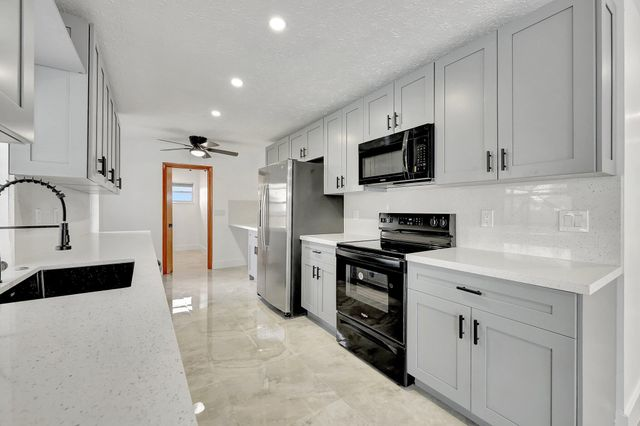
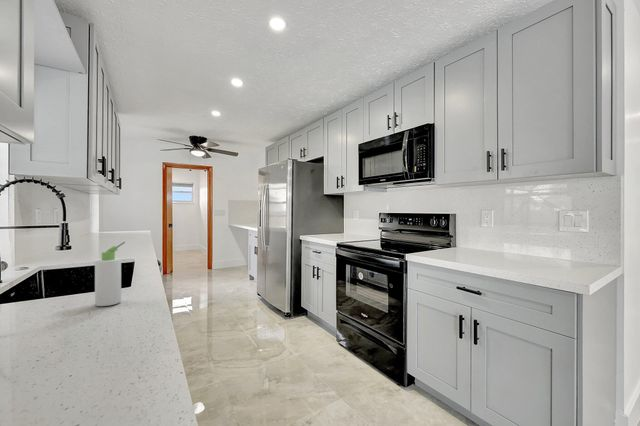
+ bottle (110, 272)
